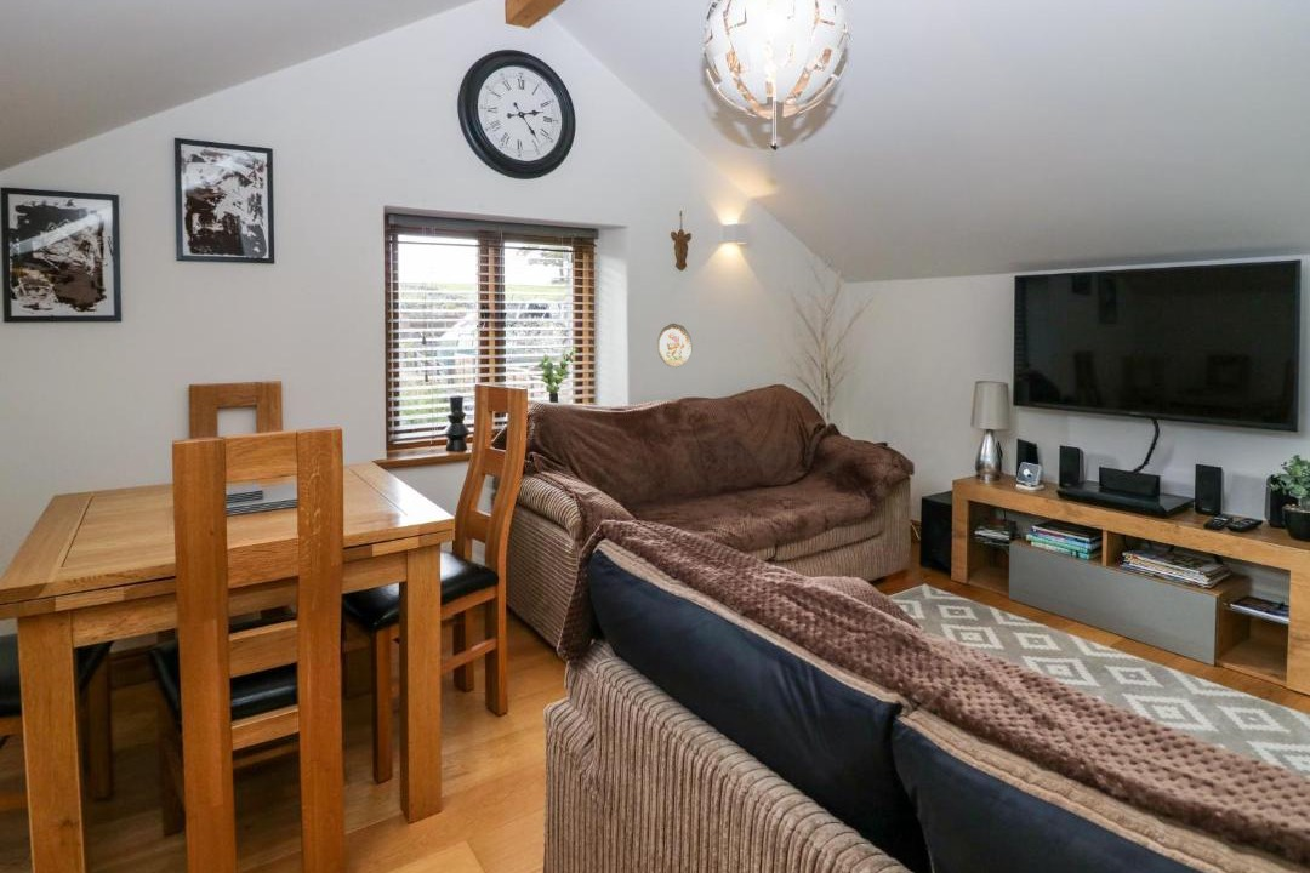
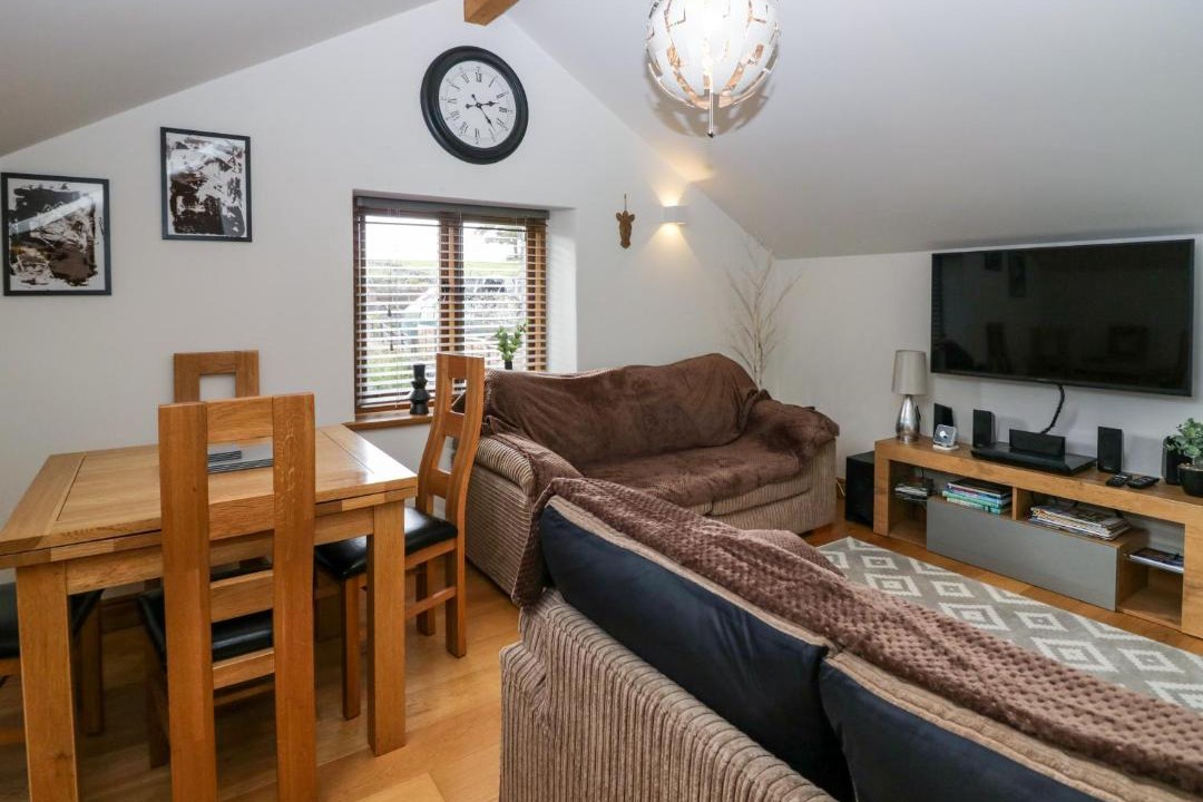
- decorative plate (673, 346)
